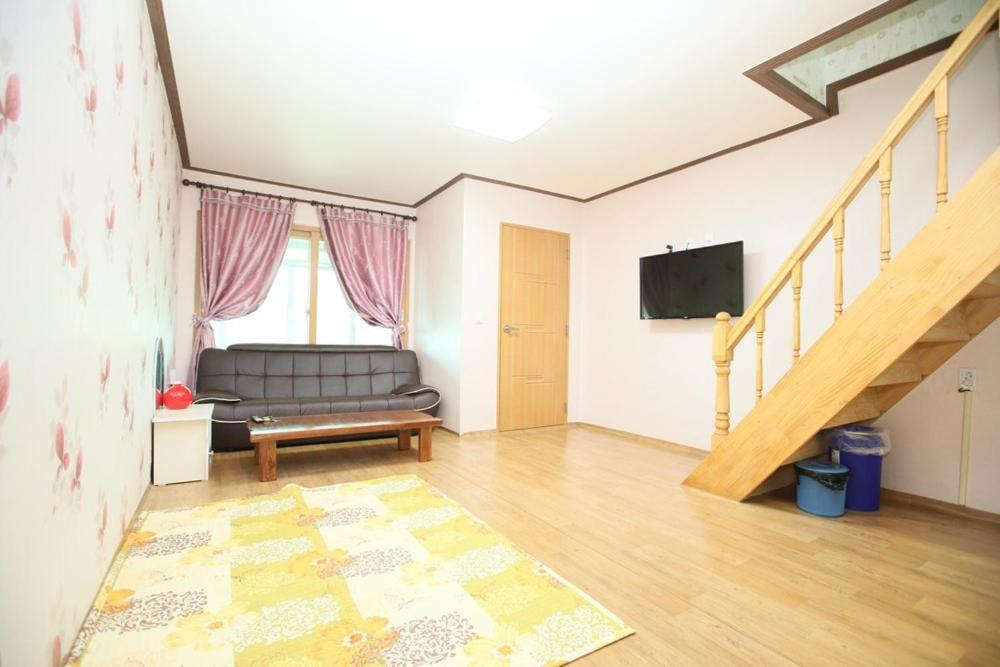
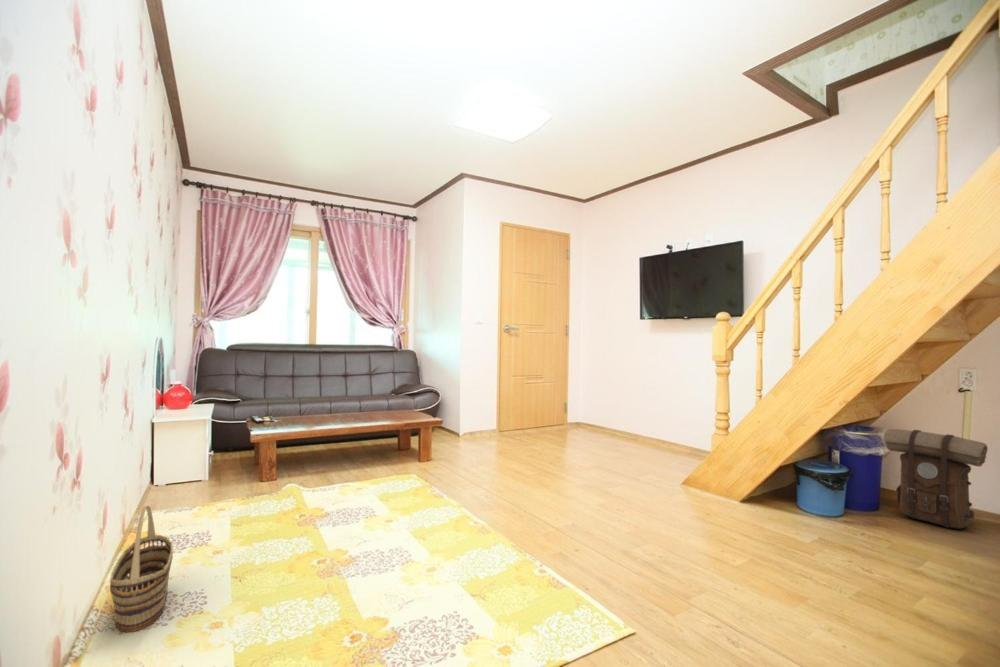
+ backpack (936, 475)
+ basket (143, 557)
